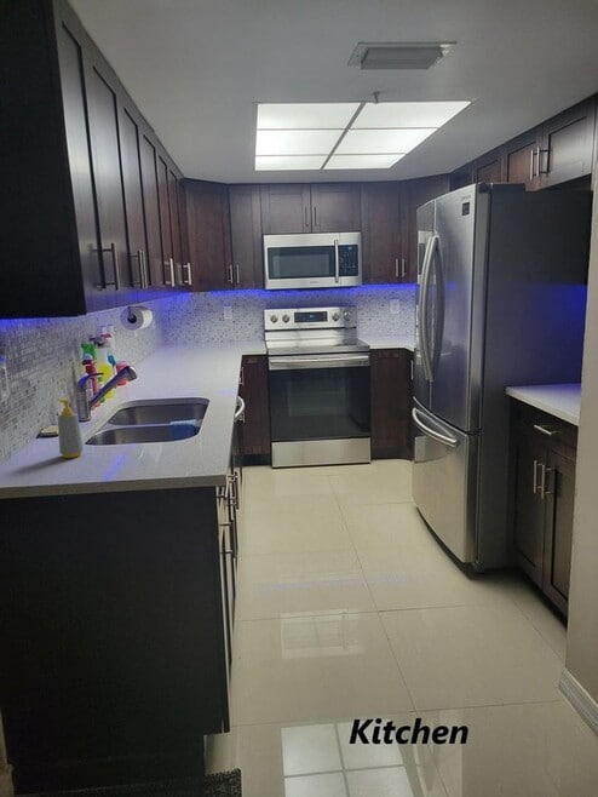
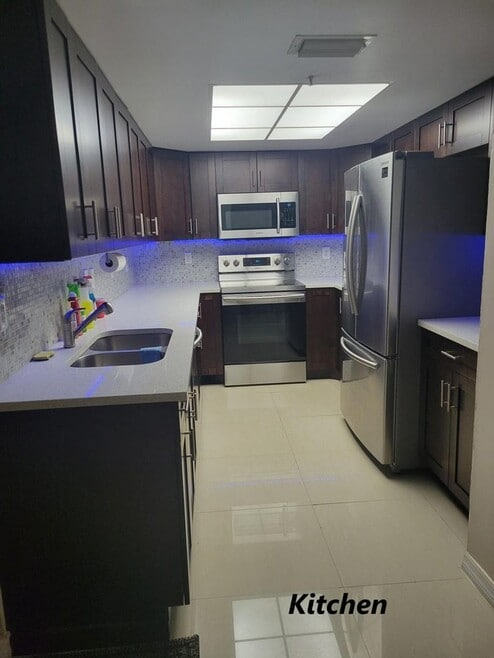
- soap bottle (68, 428)
